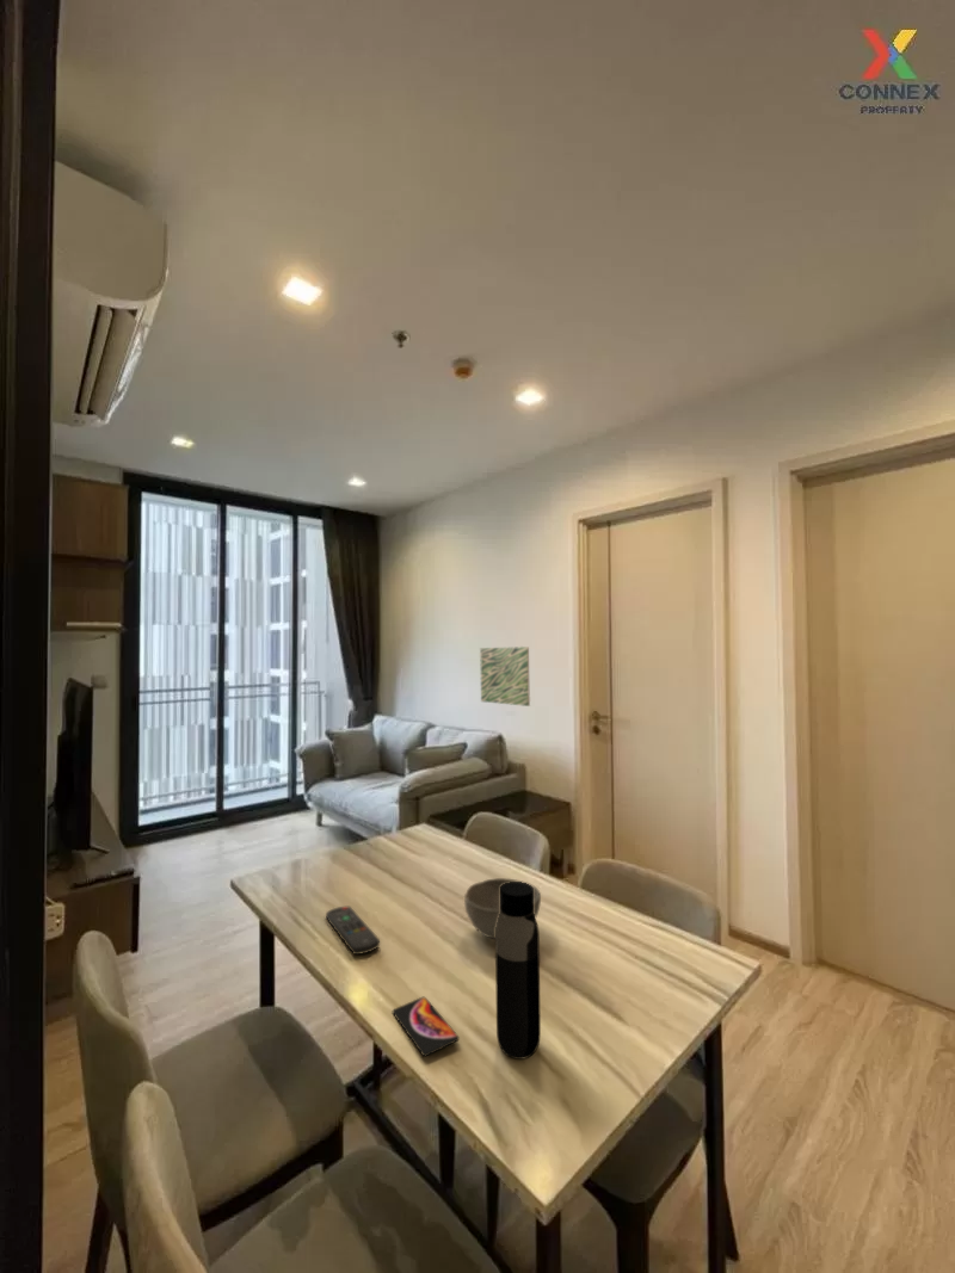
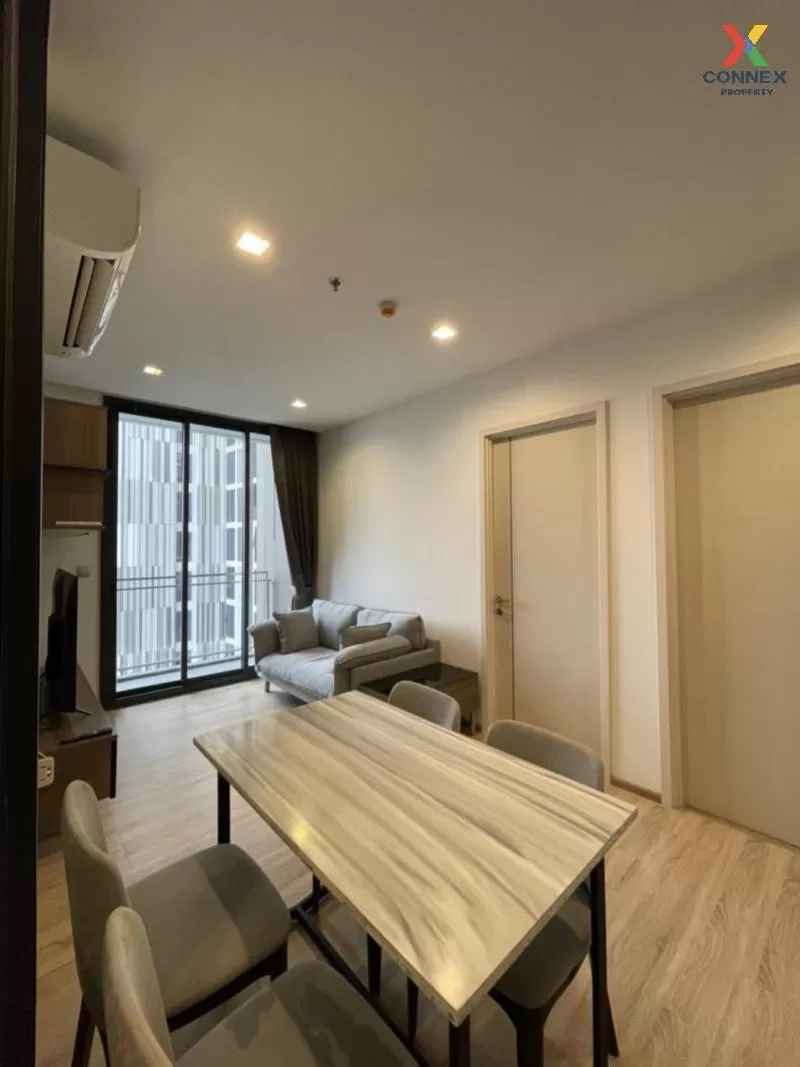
- bowl (499, 913)
- smartphone (424, 1024)
- remote control (351, 927)
- wall art (503, 675)
- water bottle (517, 966)
